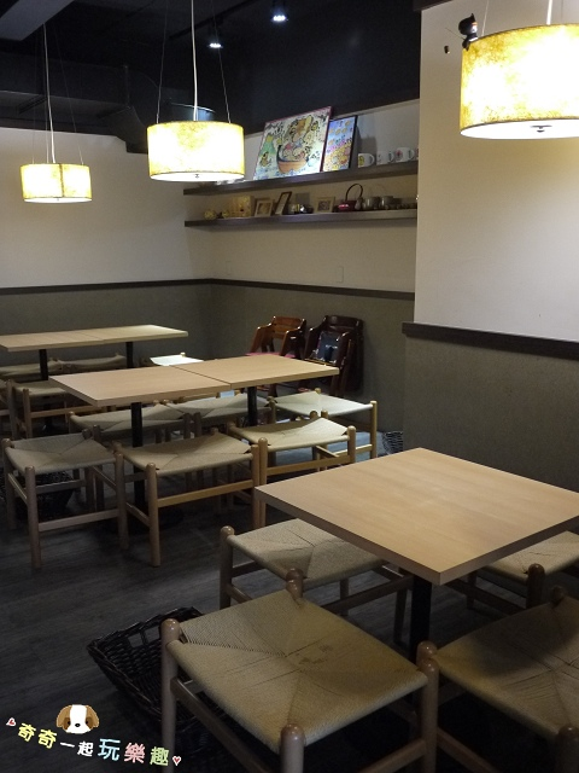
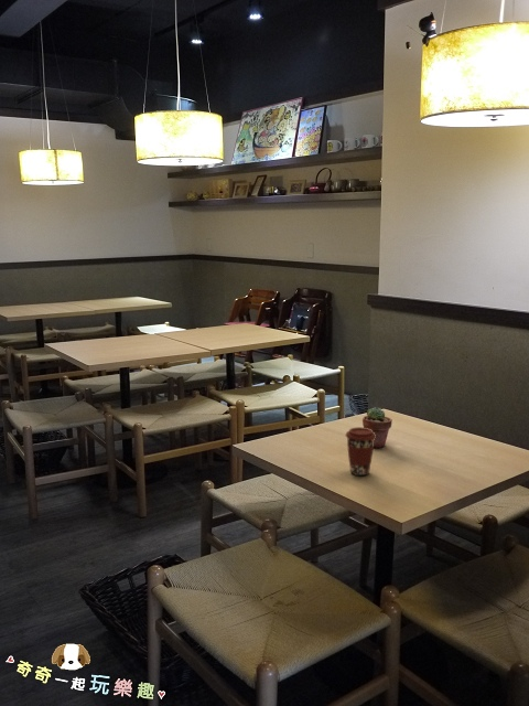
+ potted succulent (377, 426)
+ coffee cup (359, 451)
